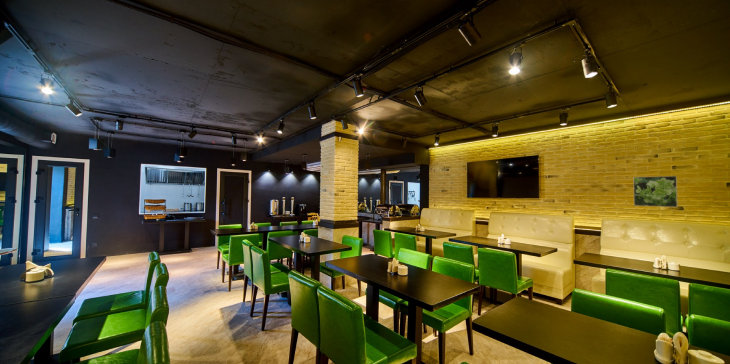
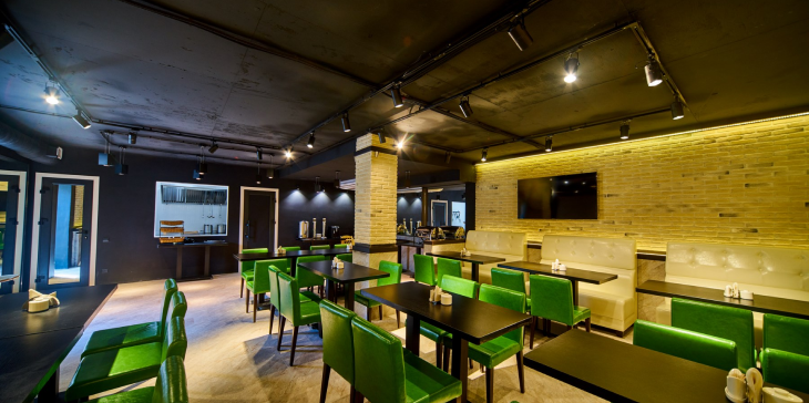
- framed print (654, 191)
